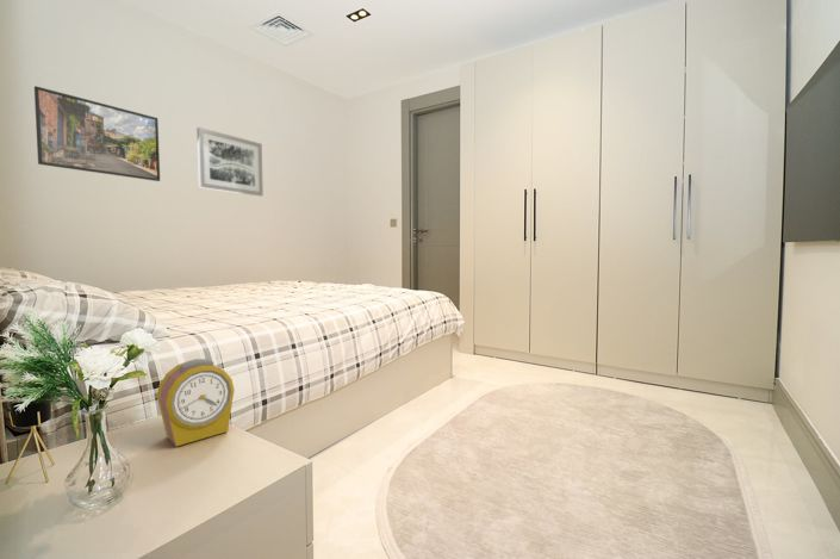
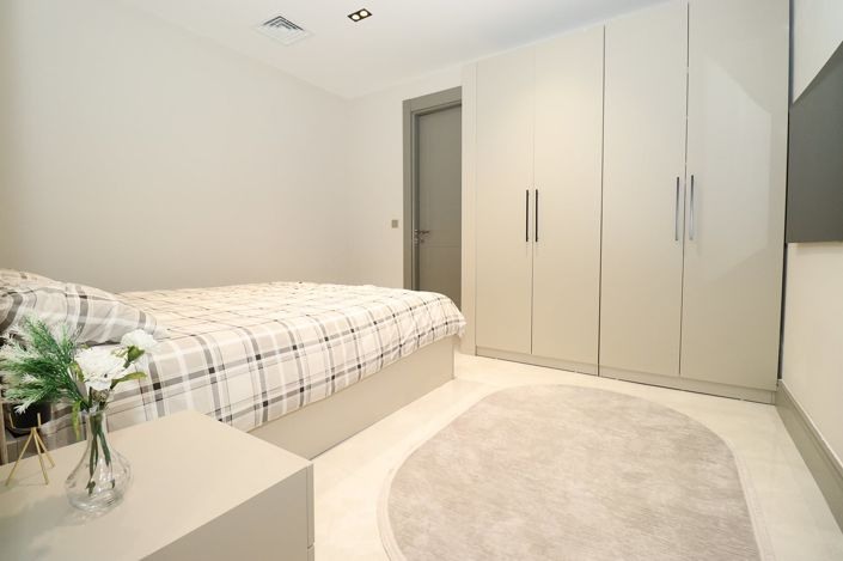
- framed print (104, 138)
- alarm clock (197, 397)
- wall art (231, 163)
